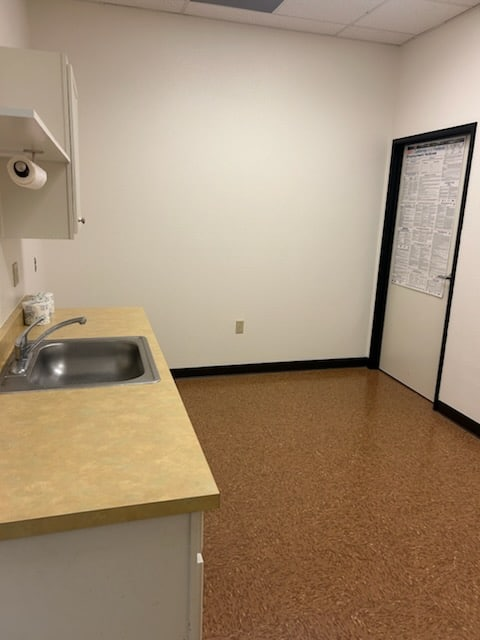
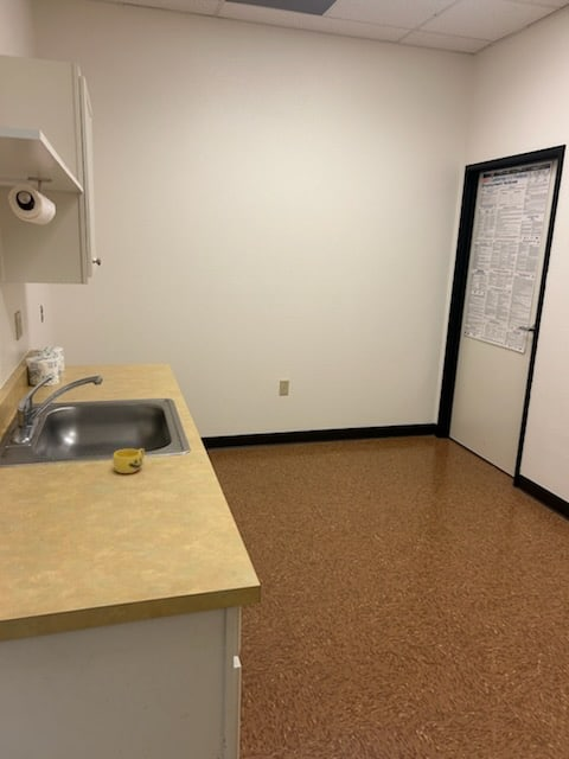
+ cup (130, 459)
